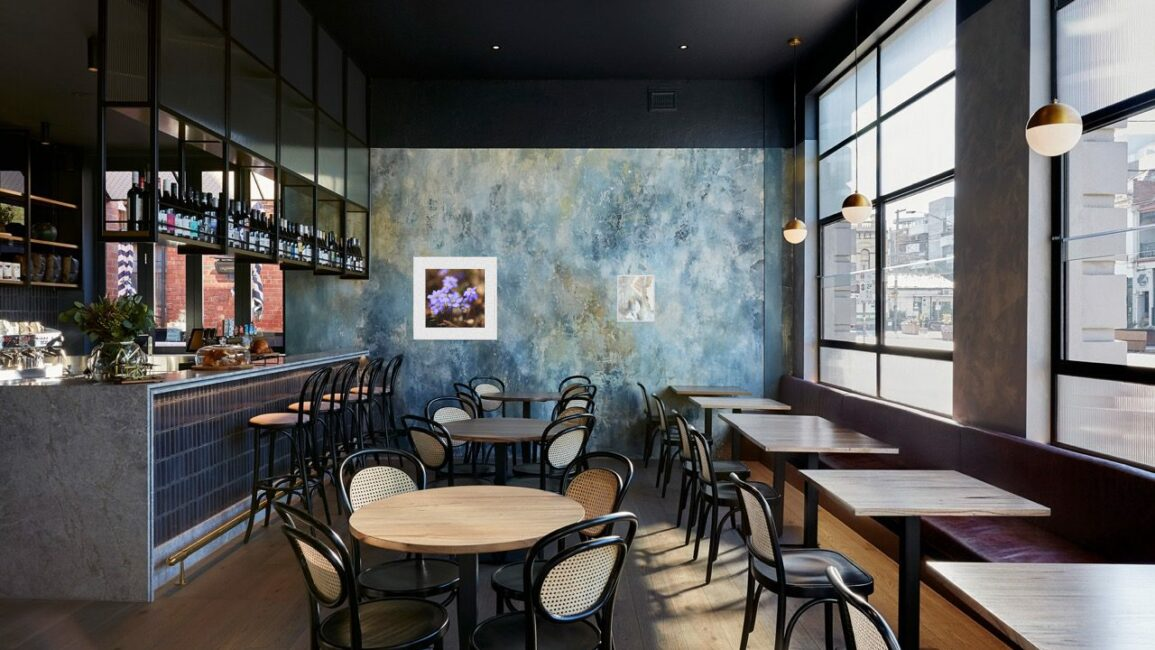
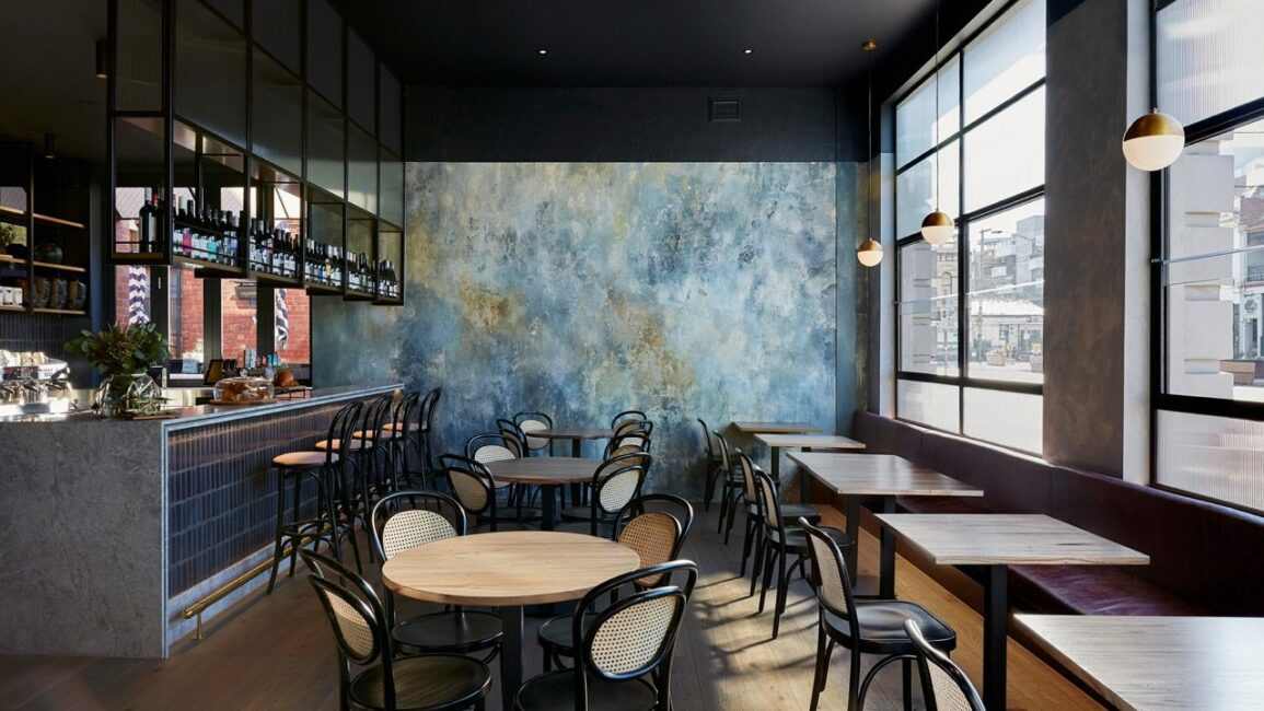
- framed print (455, 298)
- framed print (635, 298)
